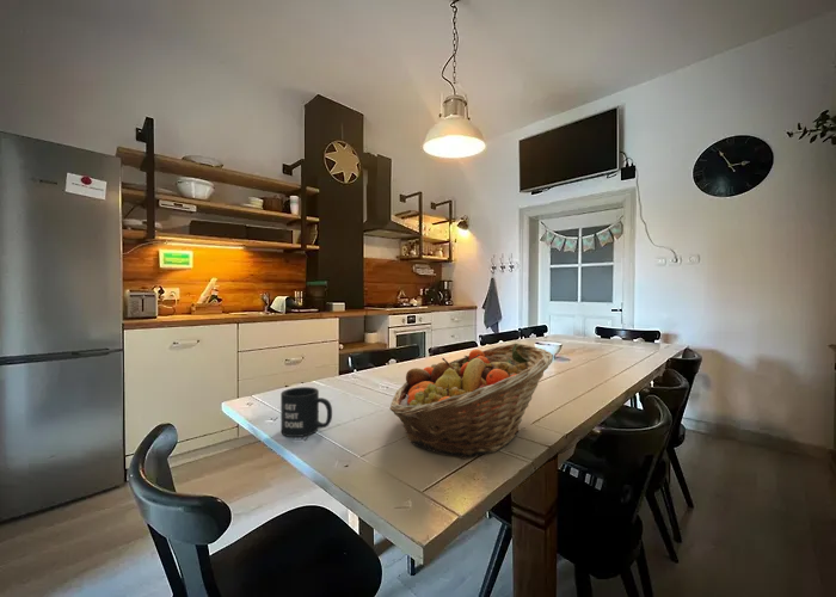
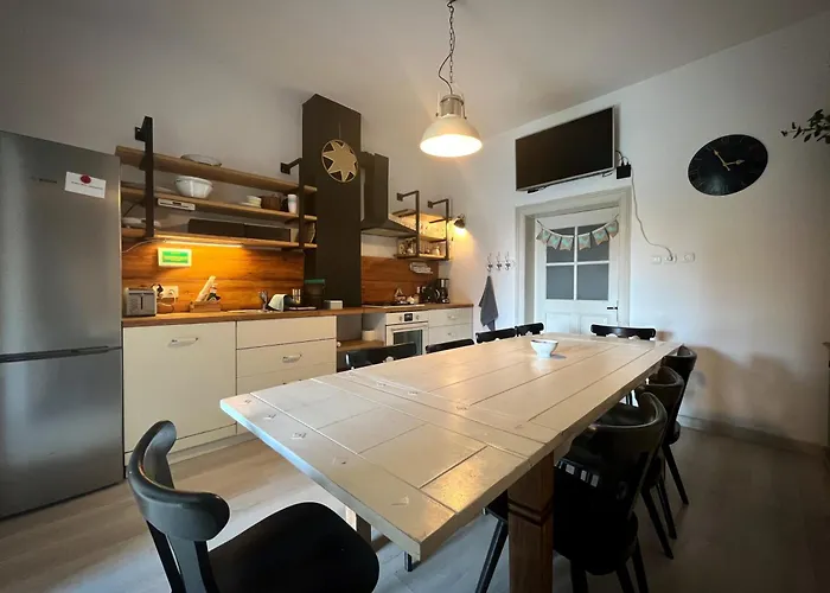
- mug (307, 411)
- fruit basket (468, 388)
